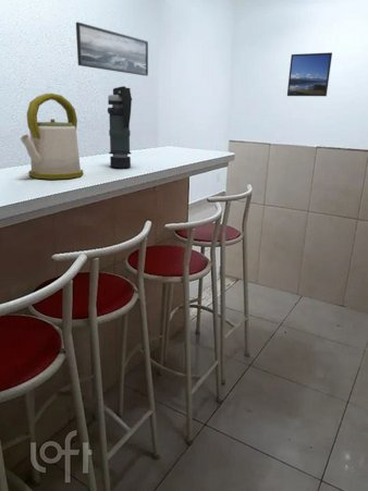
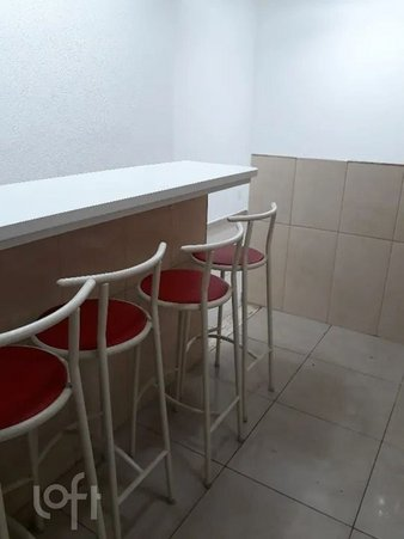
- kettle (49, 135)
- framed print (115, 52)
- smoke grenade (121, 127)
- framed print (308, 75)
